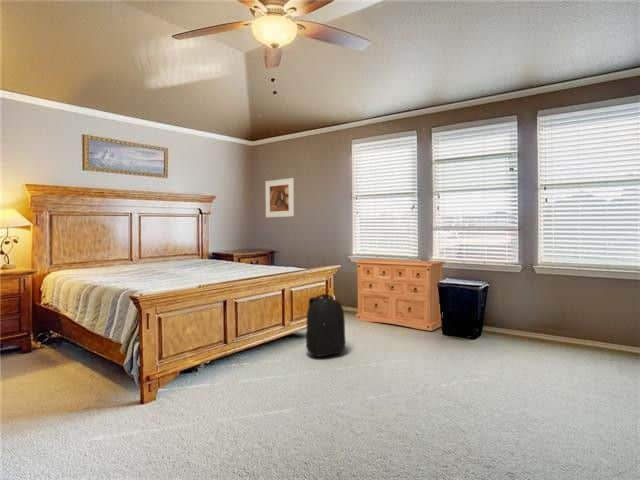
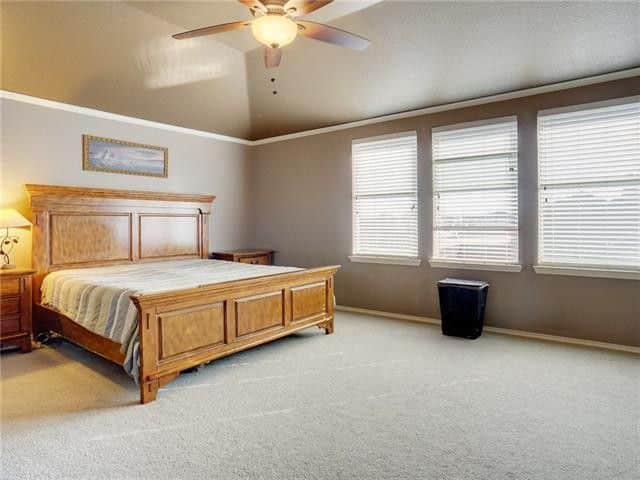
- backpack (324, 323)
- dresser (398, 291)
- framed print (279, 198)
